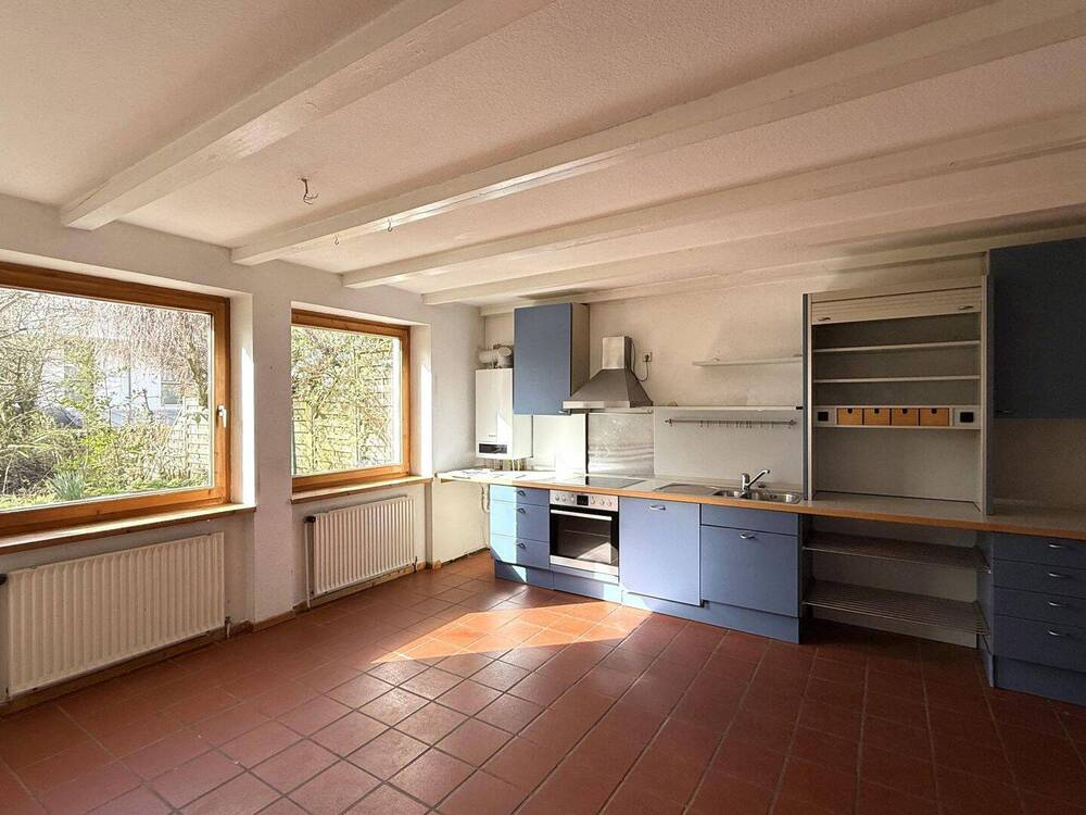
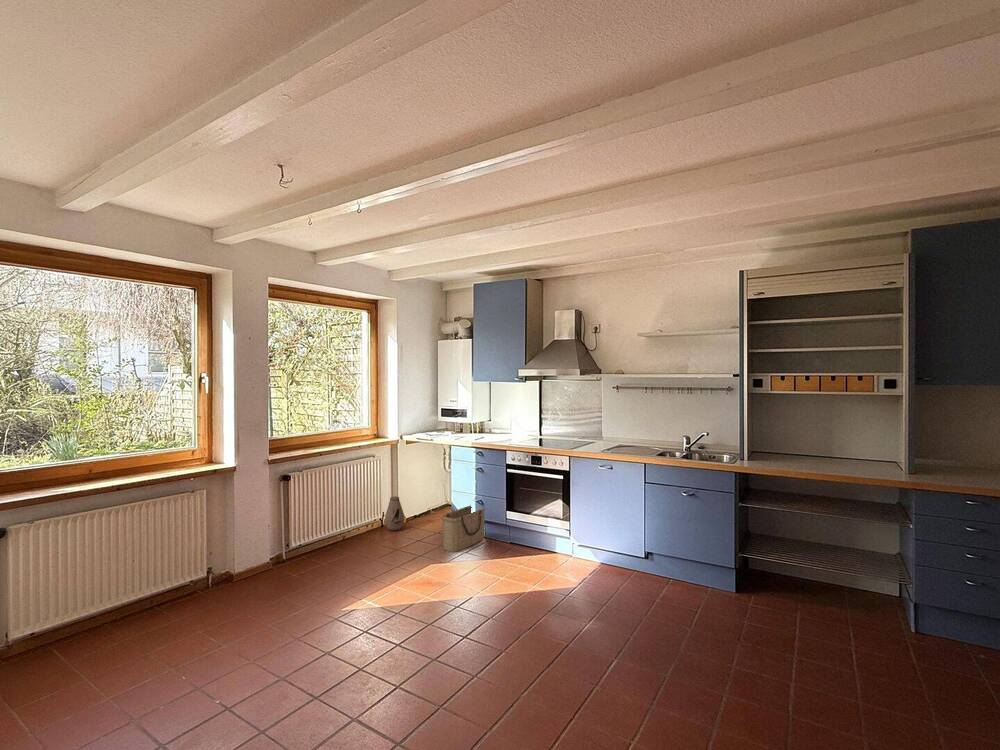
+ basket (464, 527)
+ vase (394, 513)
